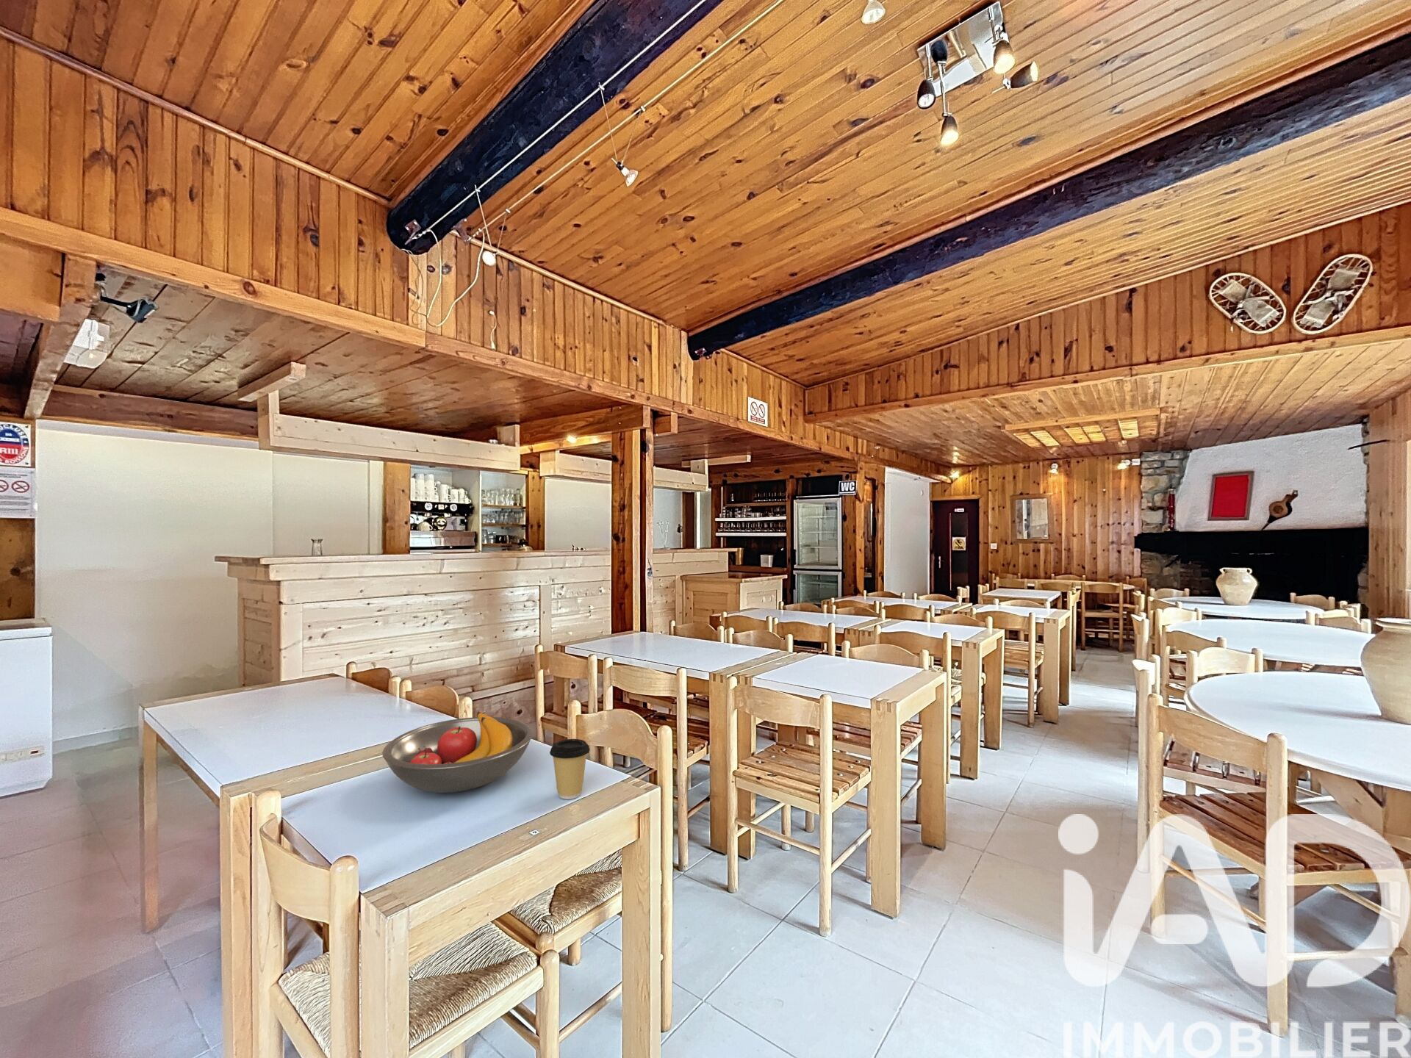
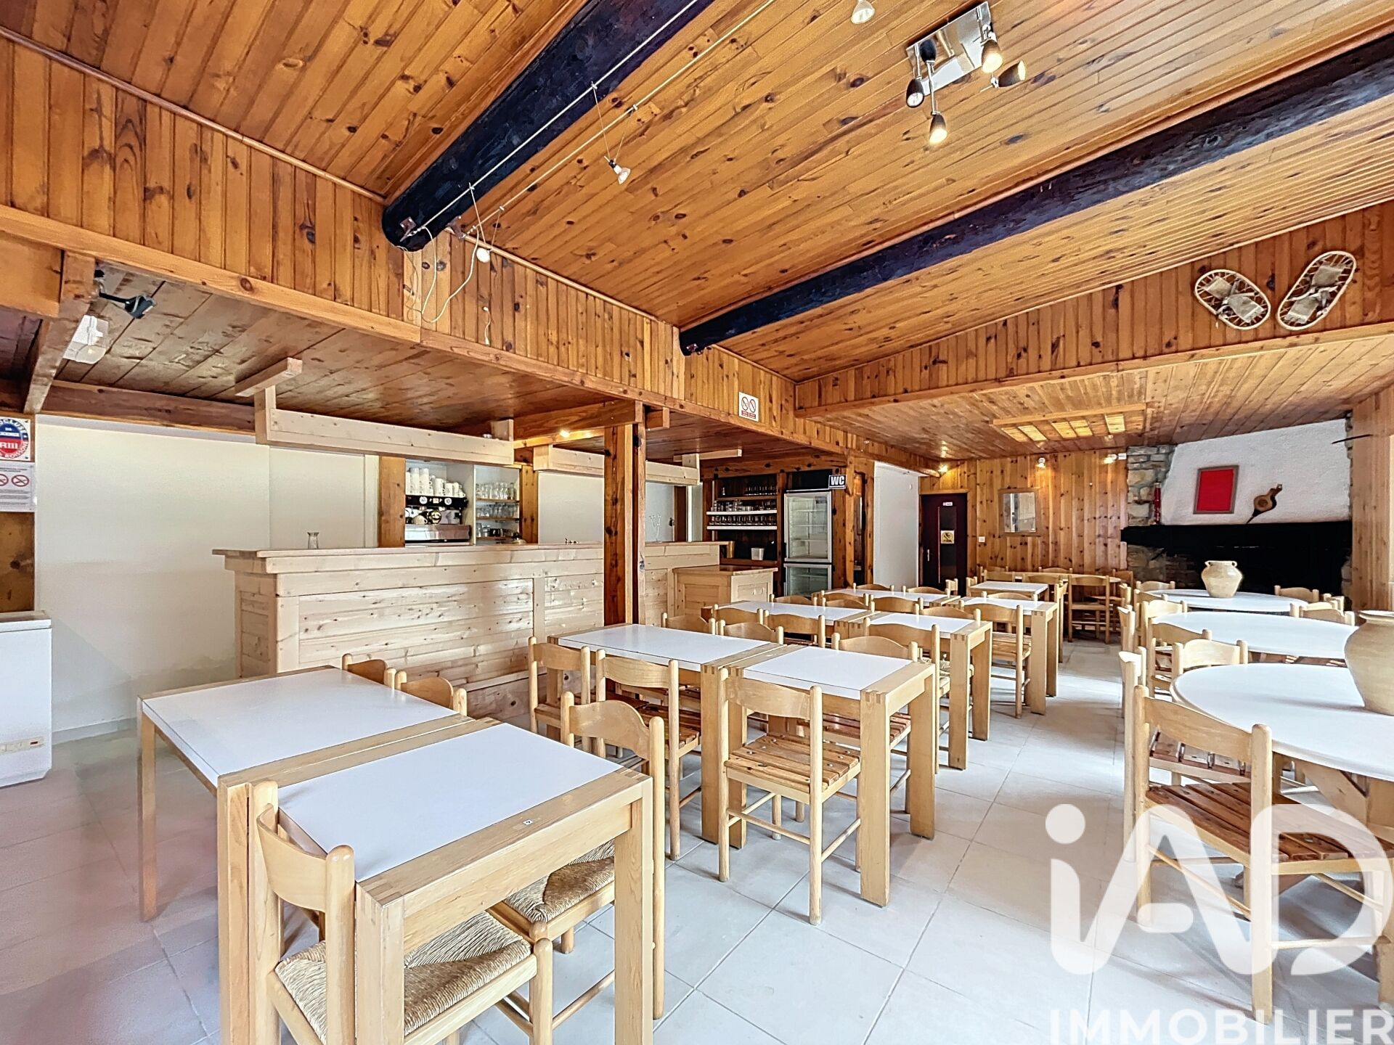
- coffee cup (570, 768)
- fruit bowl (461, 753)
